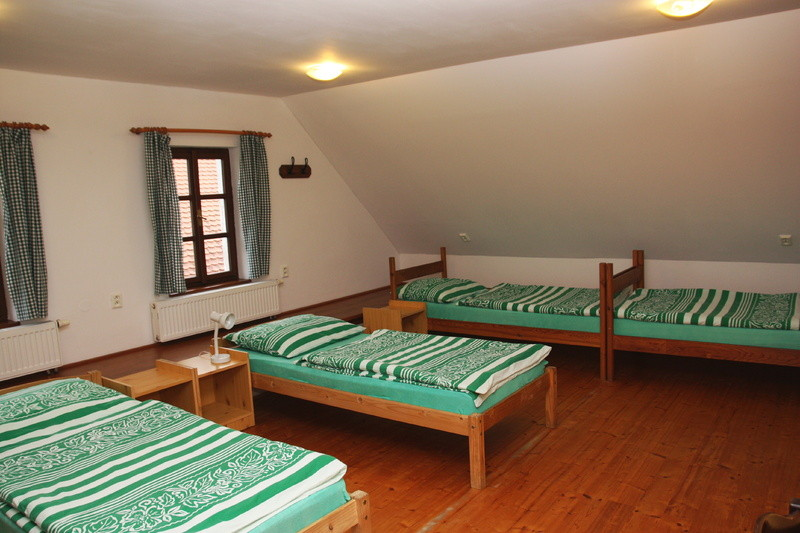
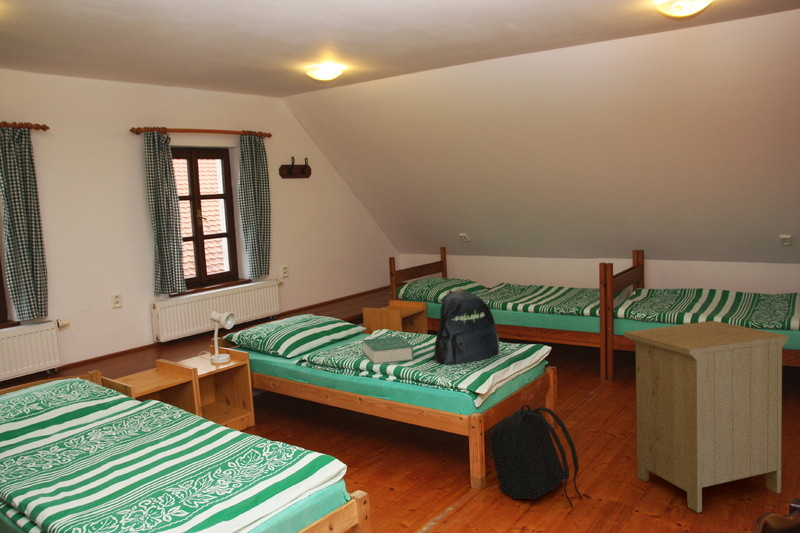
+ backpack (536, 448)
+ book (387, 349)
+ nightstand (703, 409)
+ backpack (465, 322)
